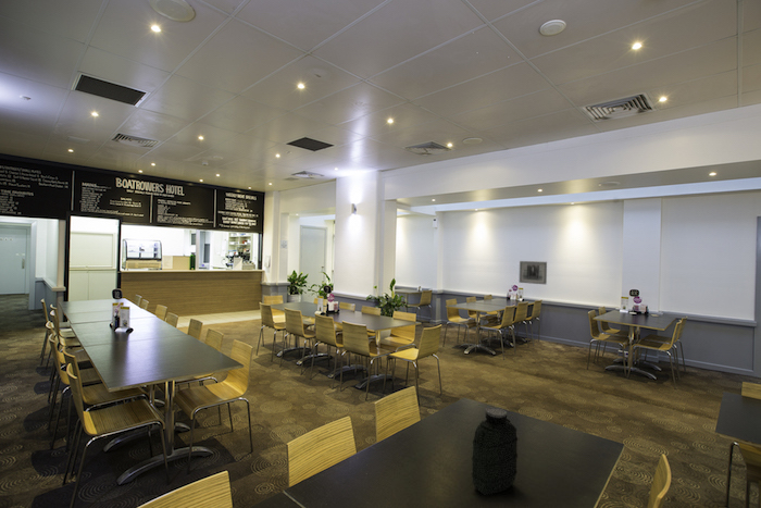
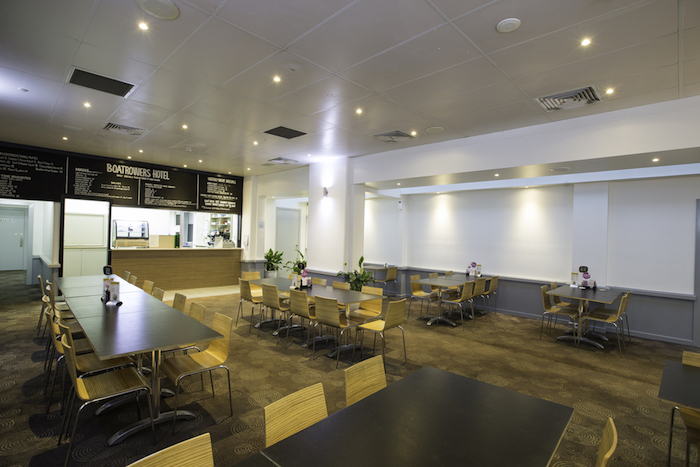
- wall art (532, 272)
- water jug (495, 448)
